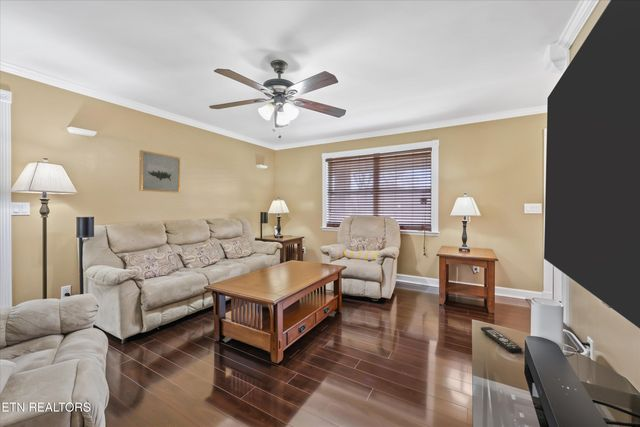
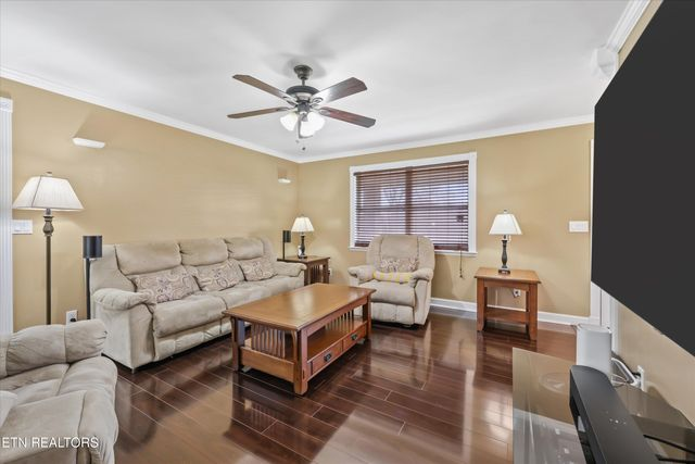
- wall art (160, 173)
- remote control (499, 338)
